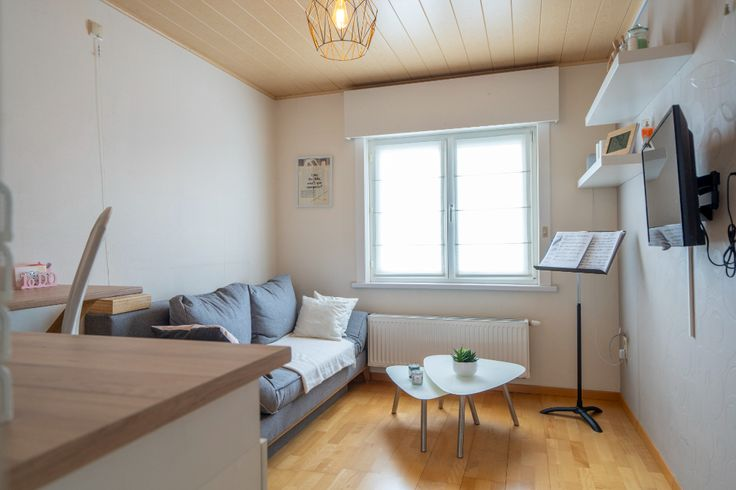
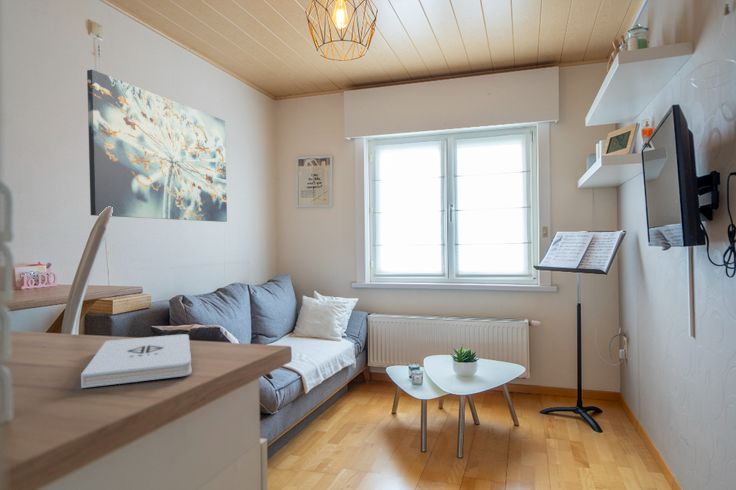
+ wall art (169, 159)
+ notepad (144, 356)
